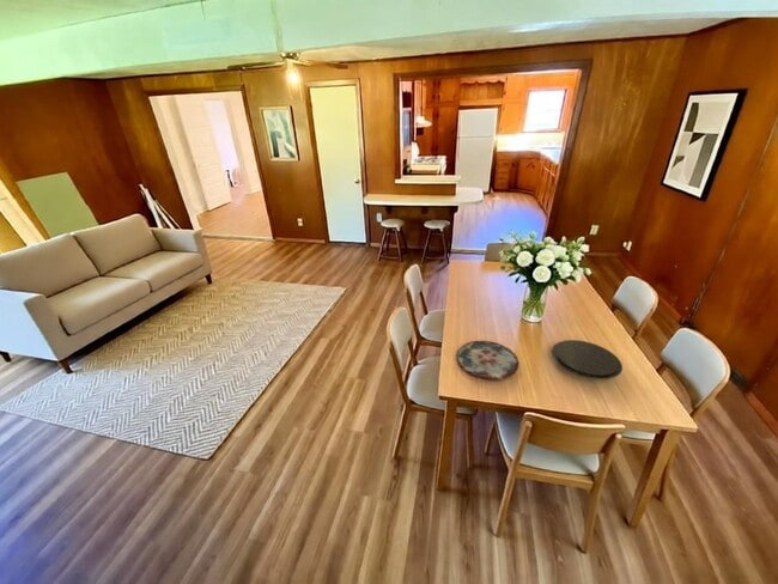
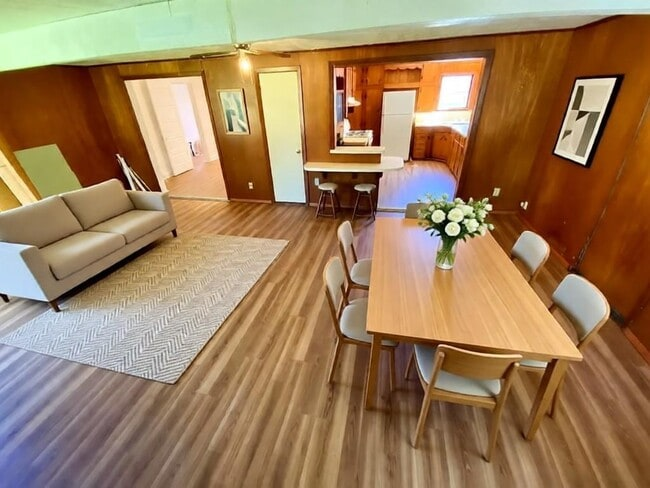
- plate (584, 360)
- plate (486, 359)
